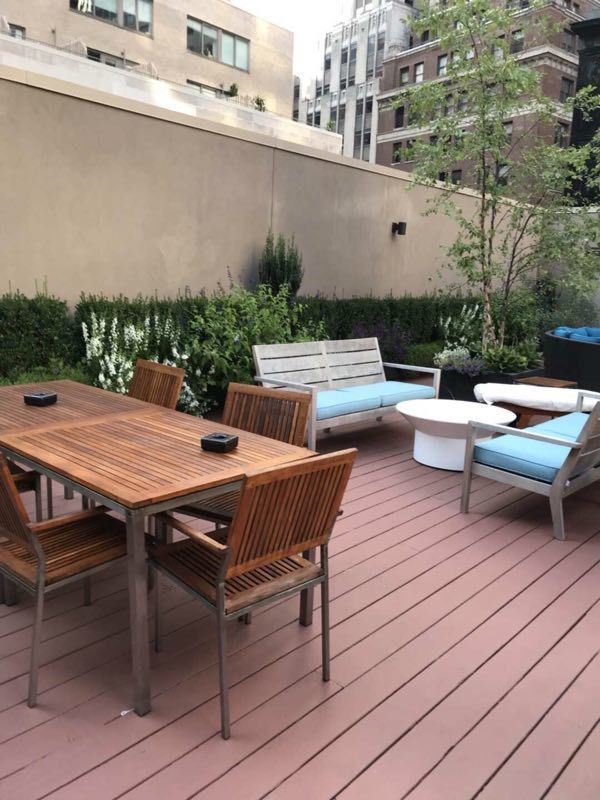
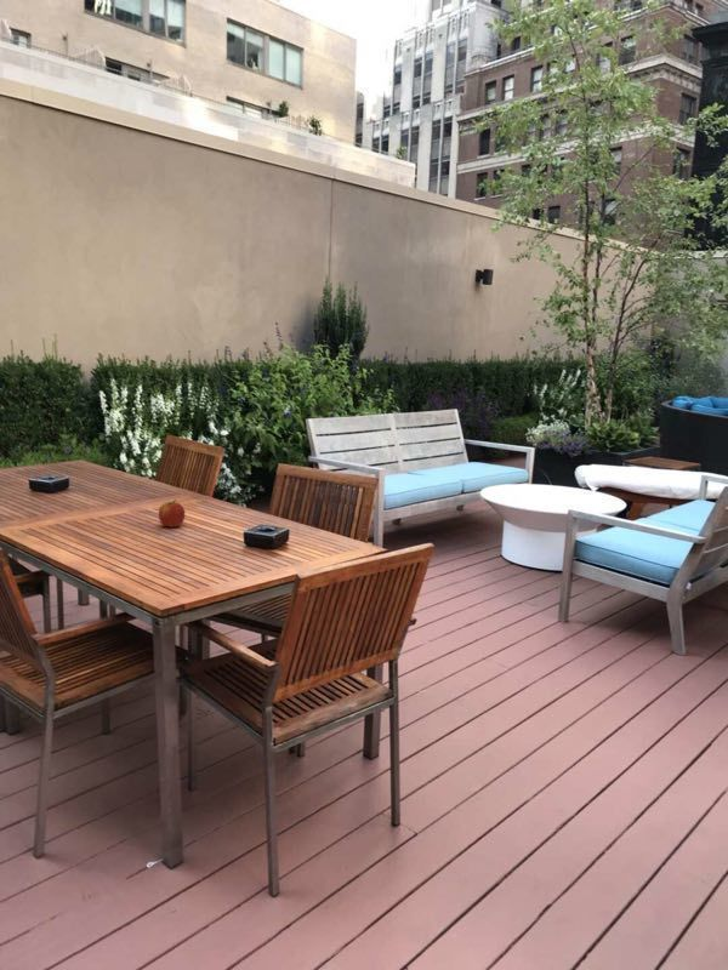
+ apple (171, 513)
